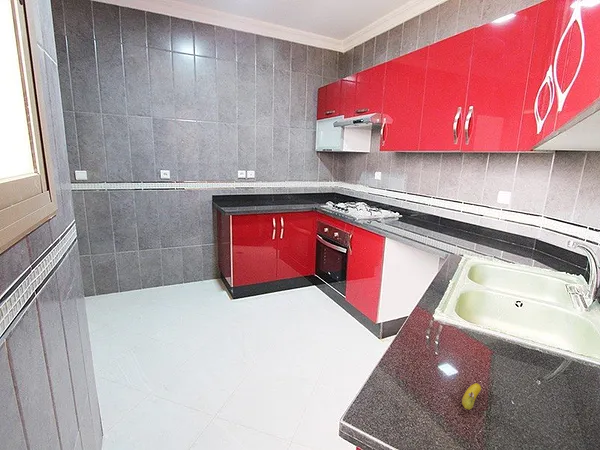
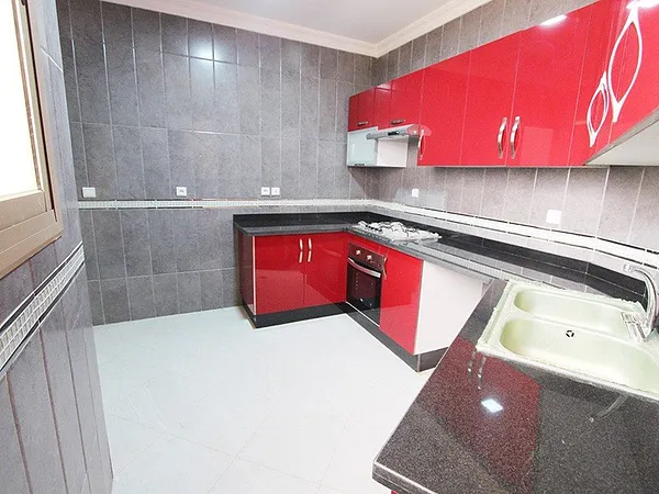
- fruit (471, 390)
